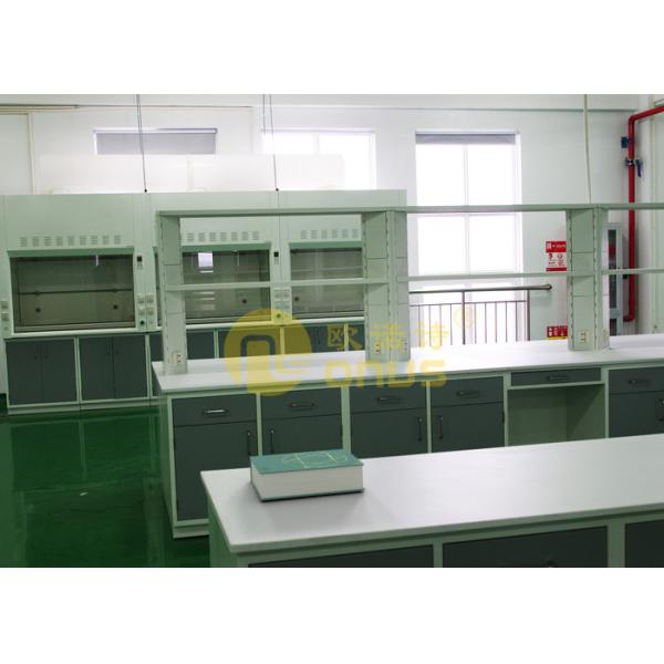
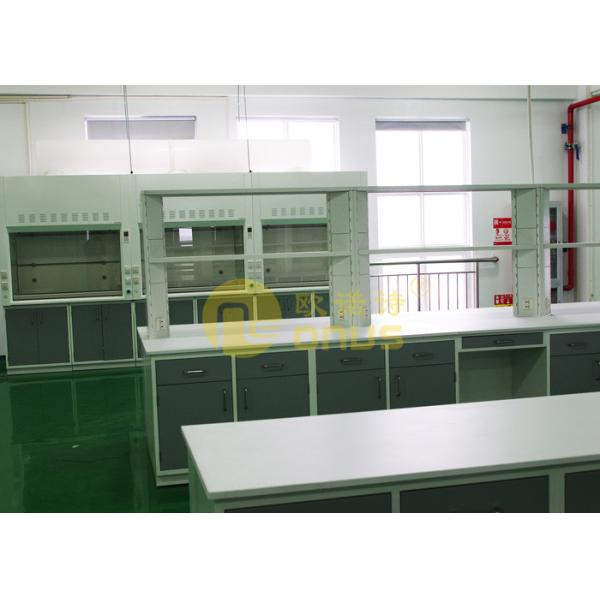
- book (305, 473)
